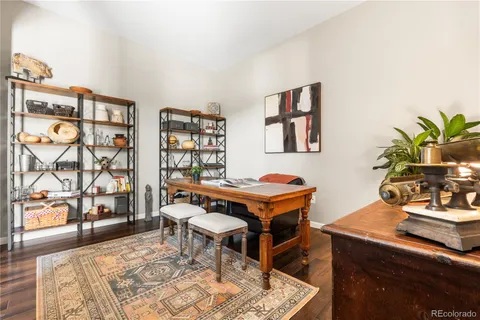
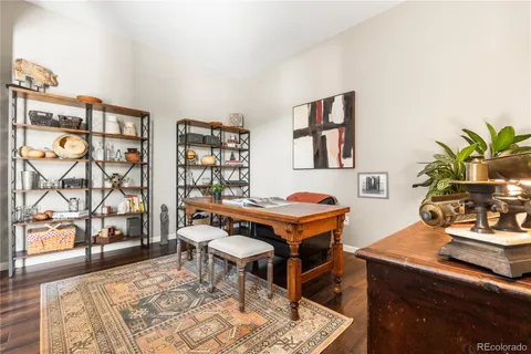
+ wall art (373, 185)
